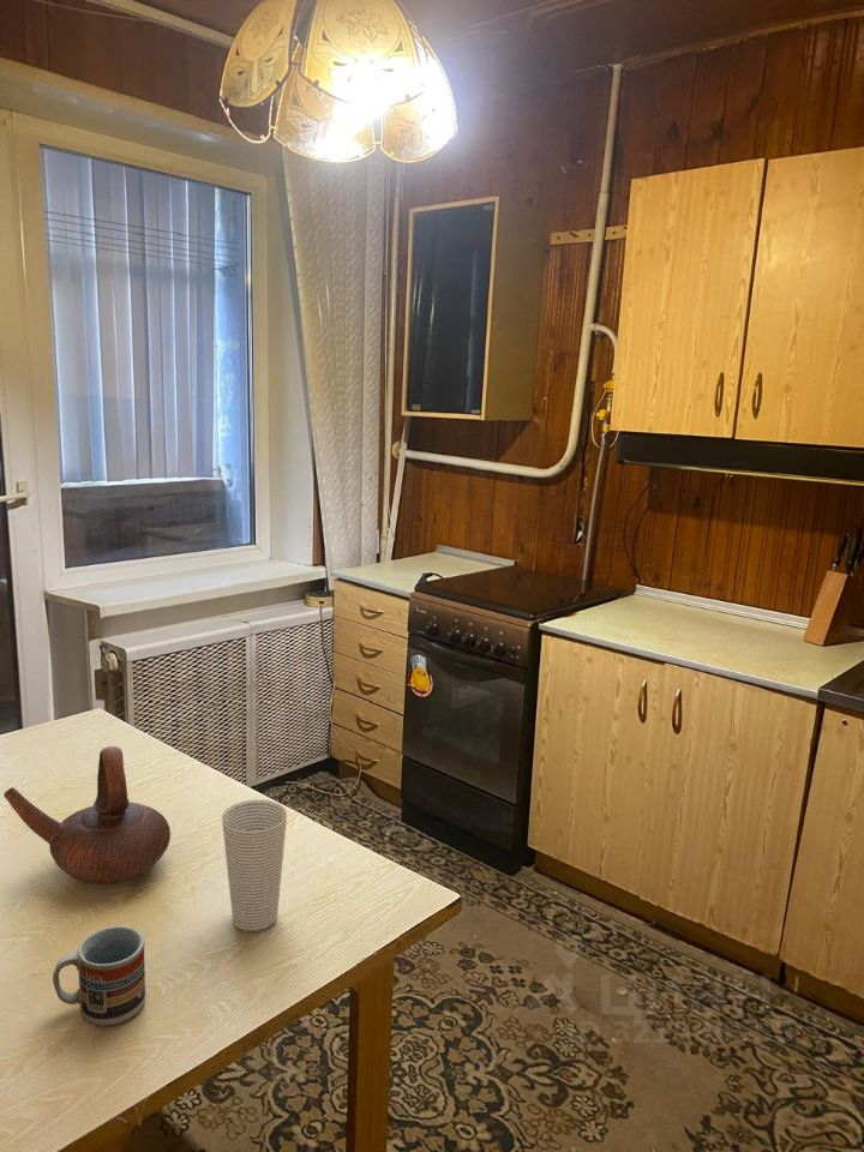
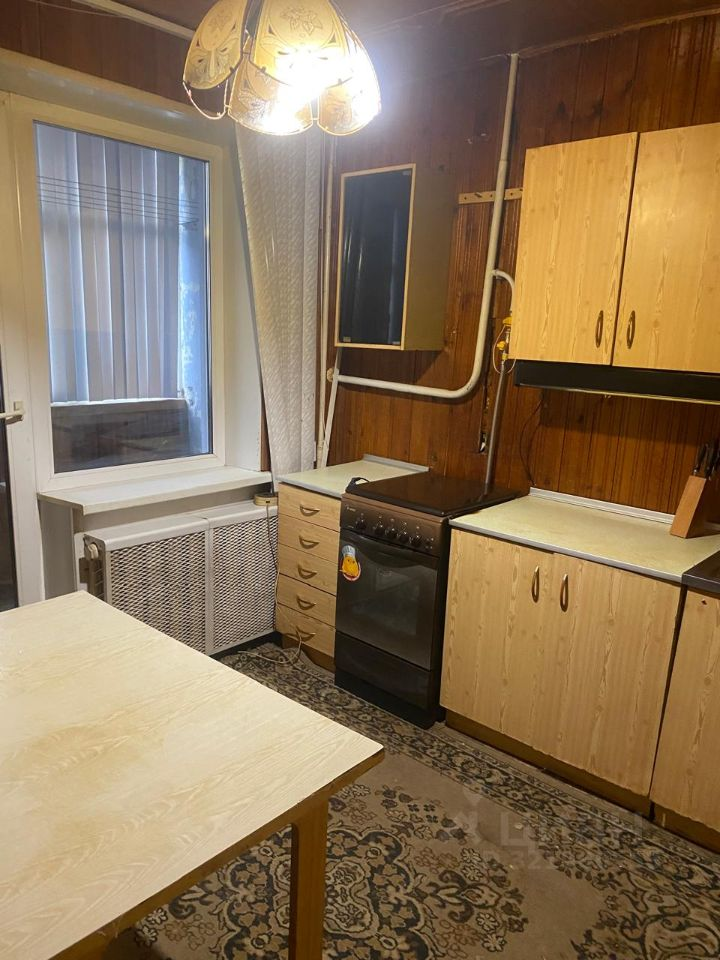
- cup (254, 866)
- teapot (89, 812)
- cup (100, 976)
